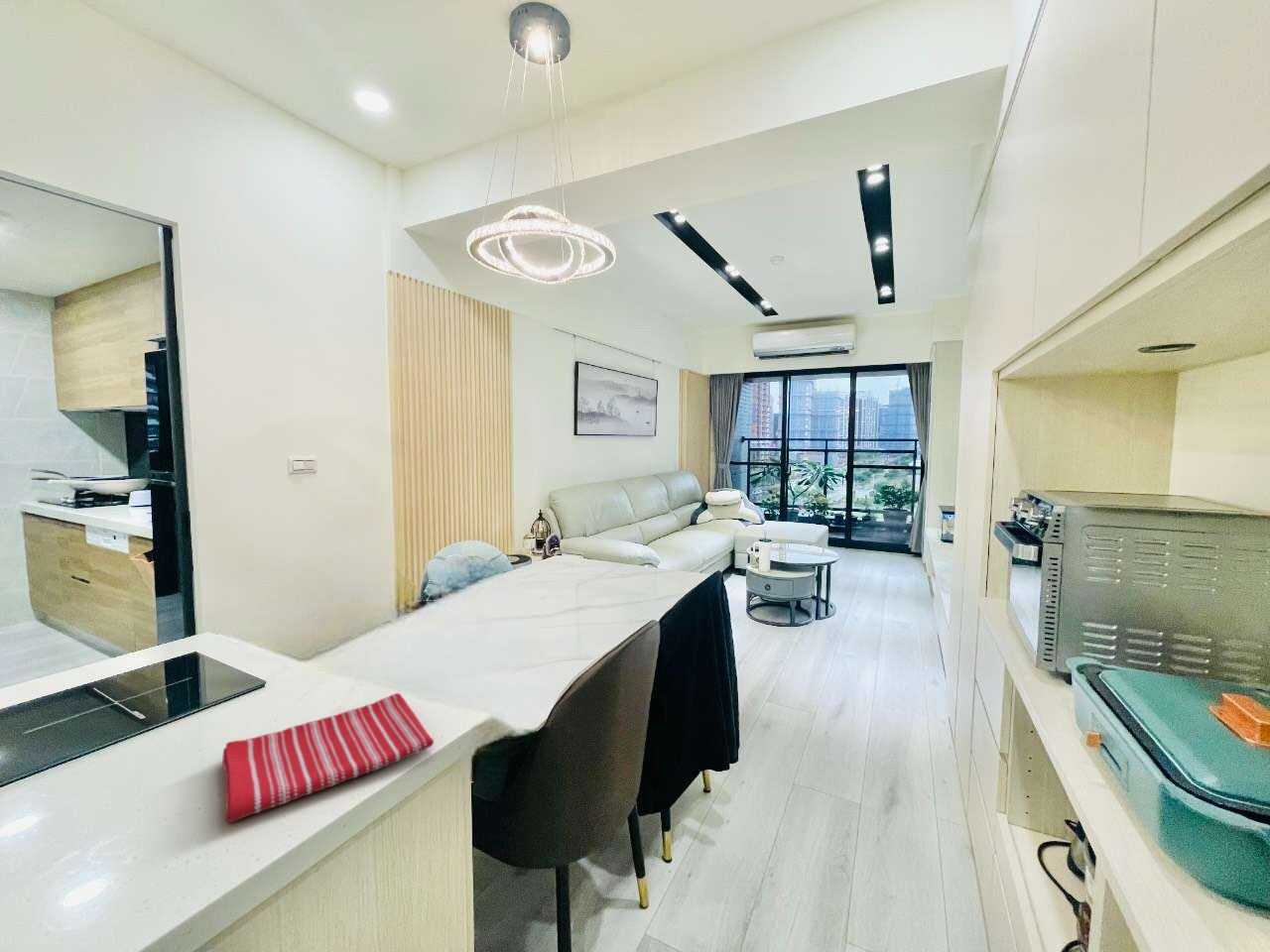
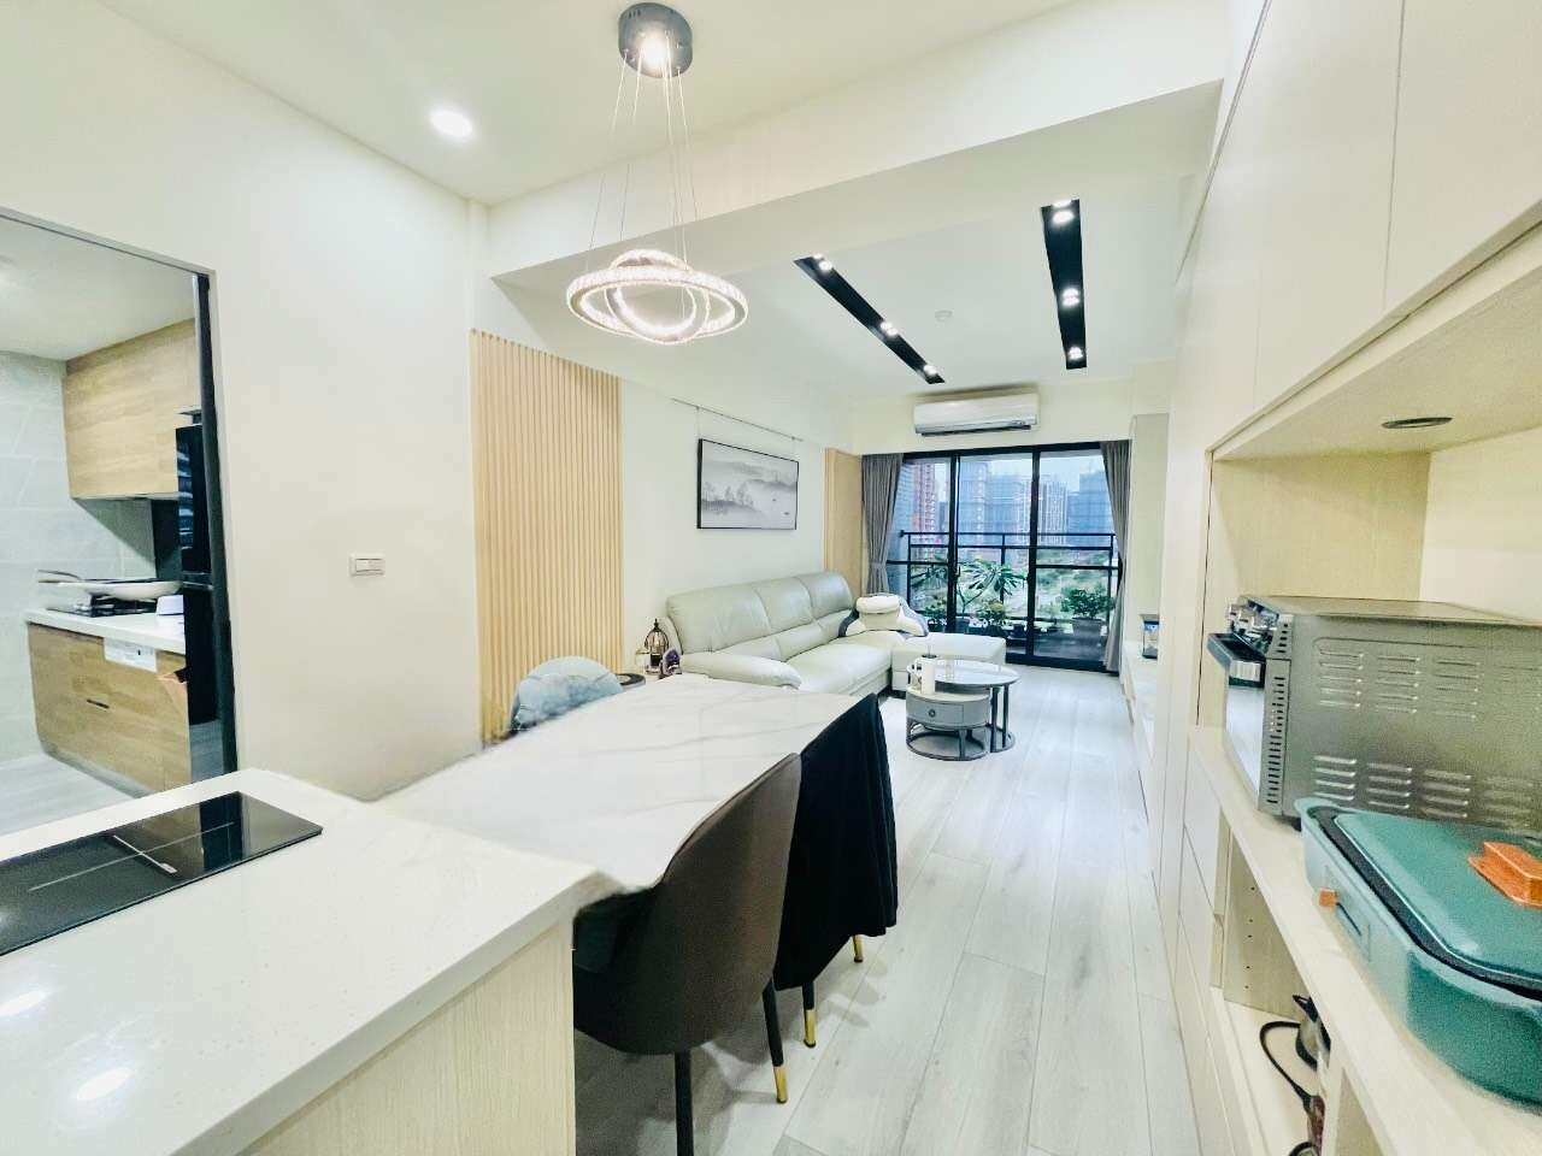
- dish towel (330, 746)
